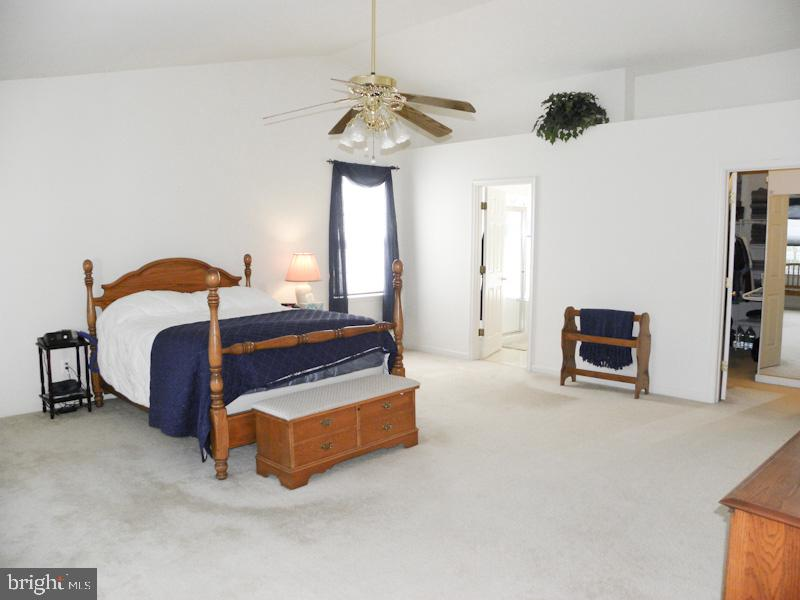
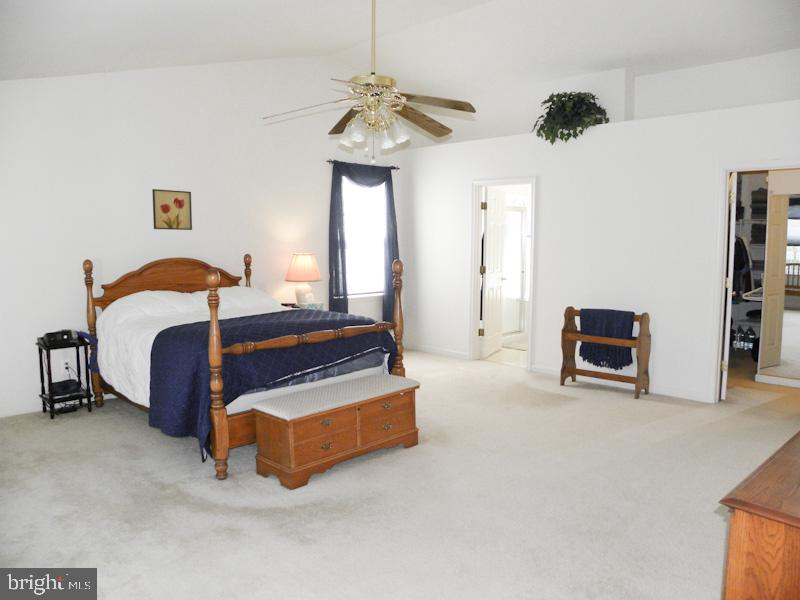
+ wall art (172, 210)
